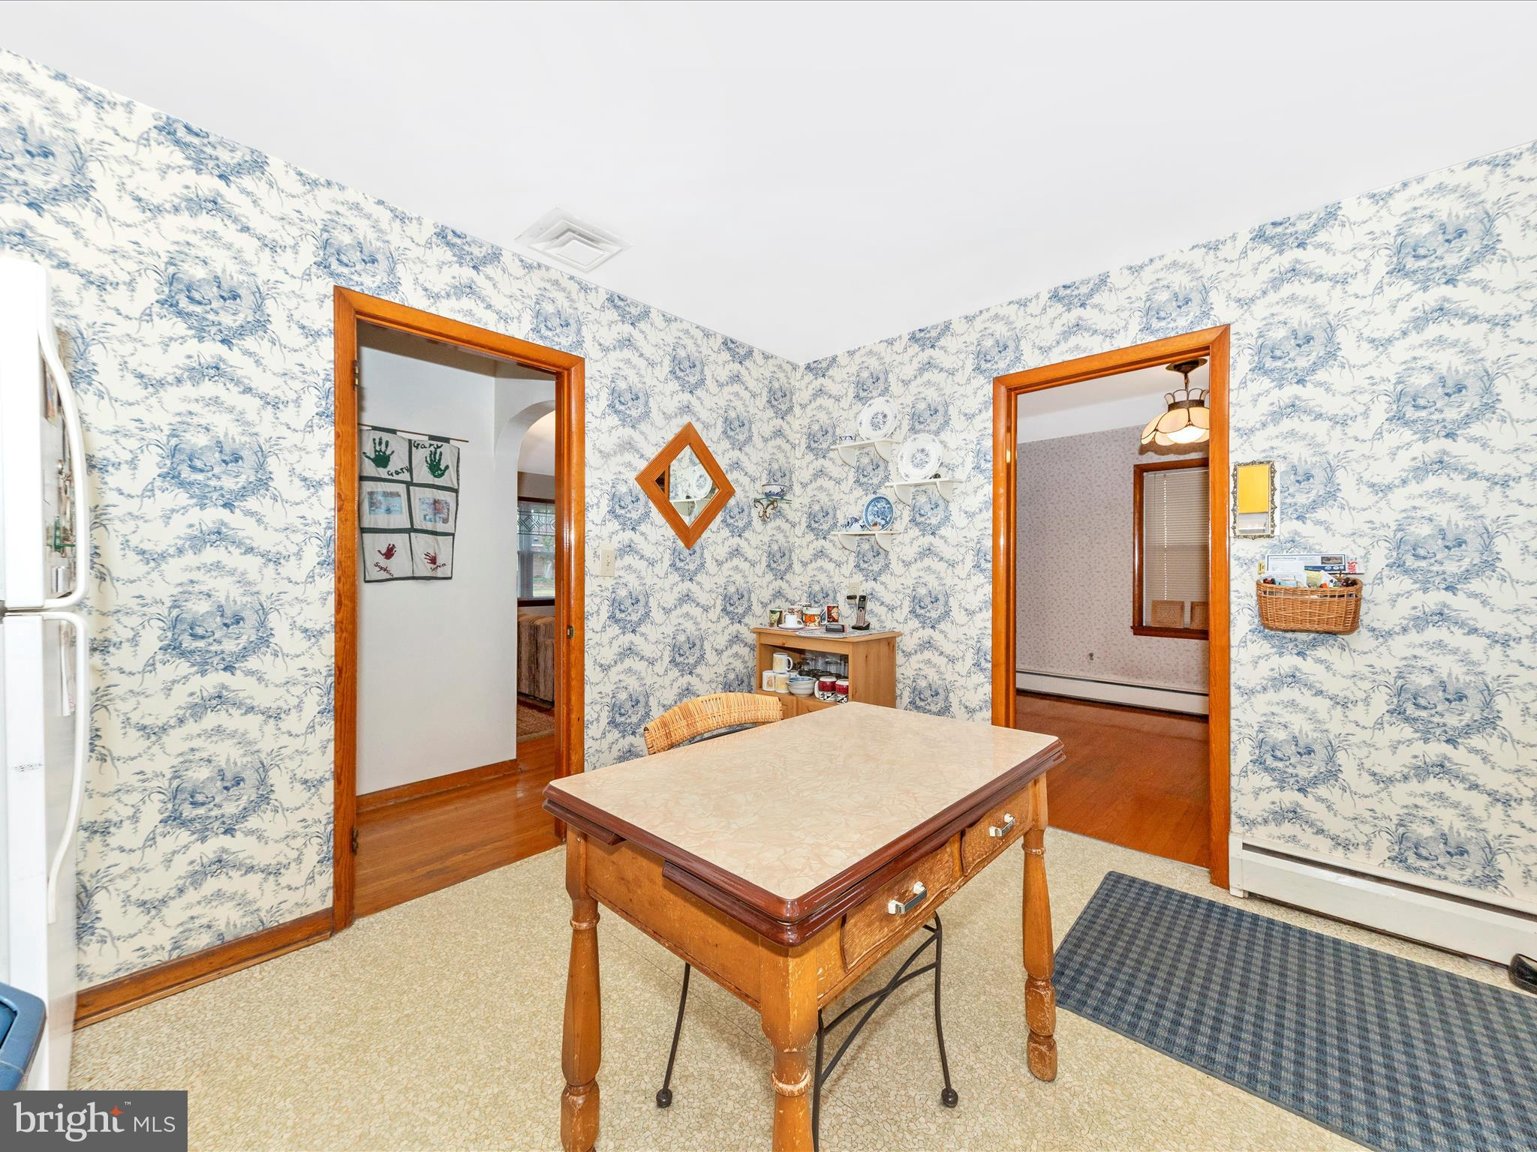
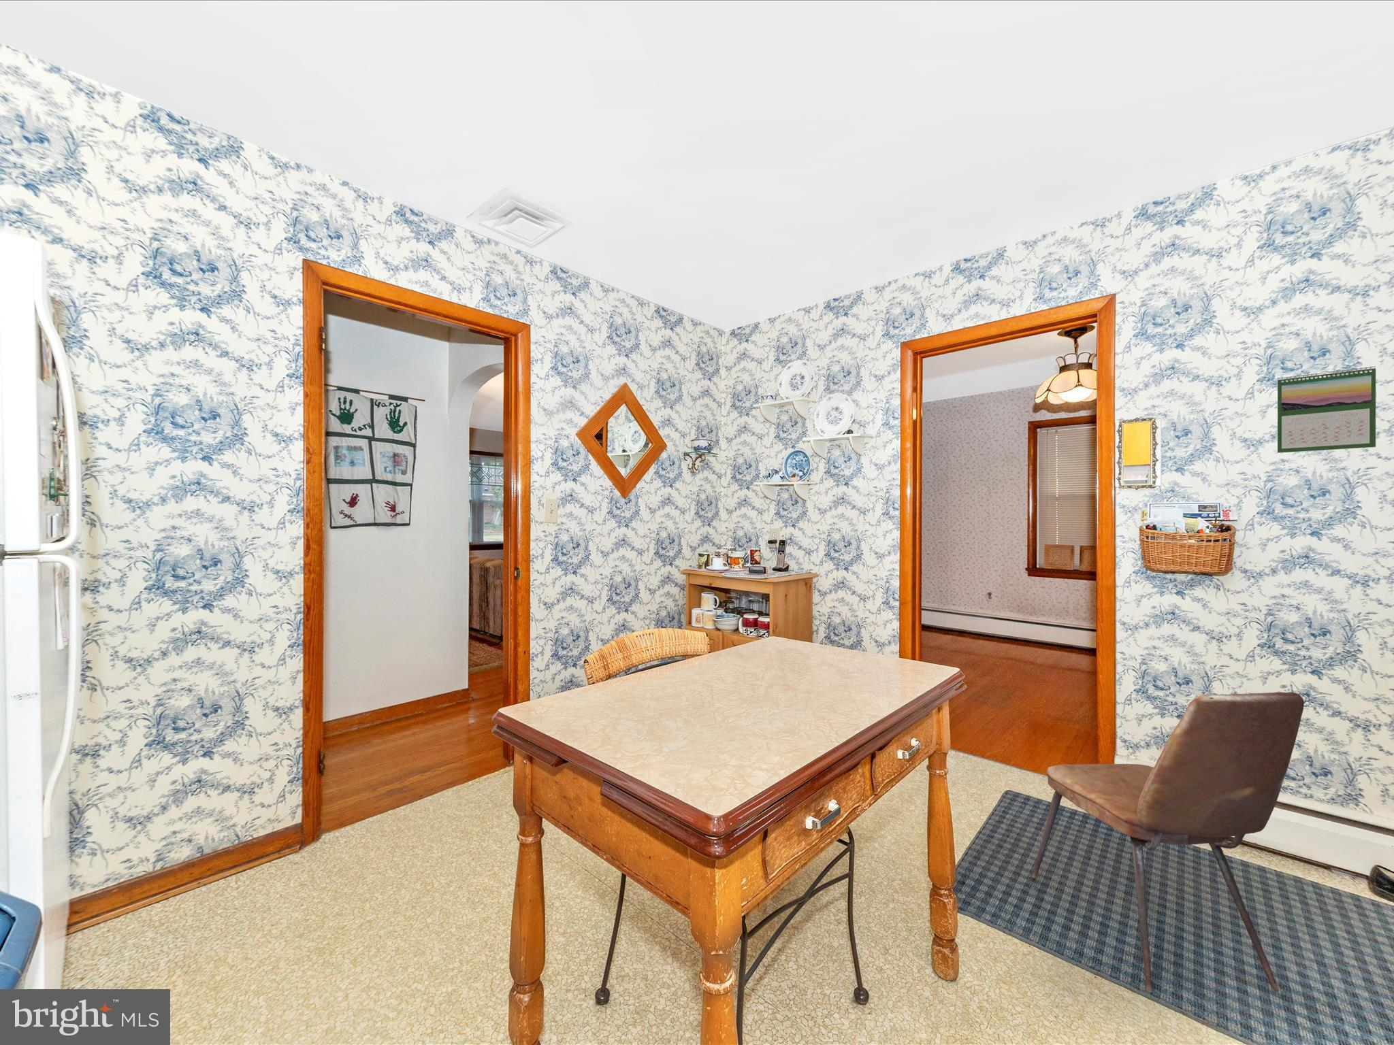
+ dining chair (1155, 801)
+ calendar (1325, 411)
